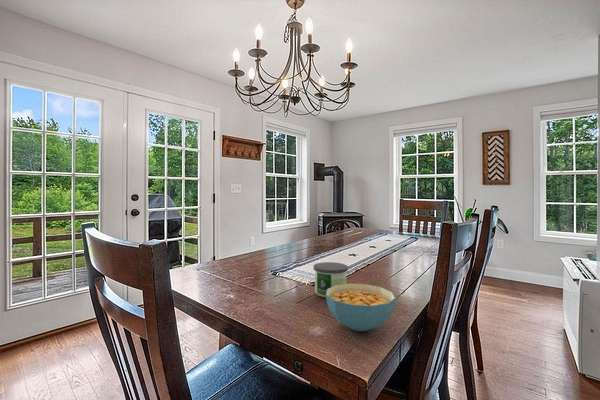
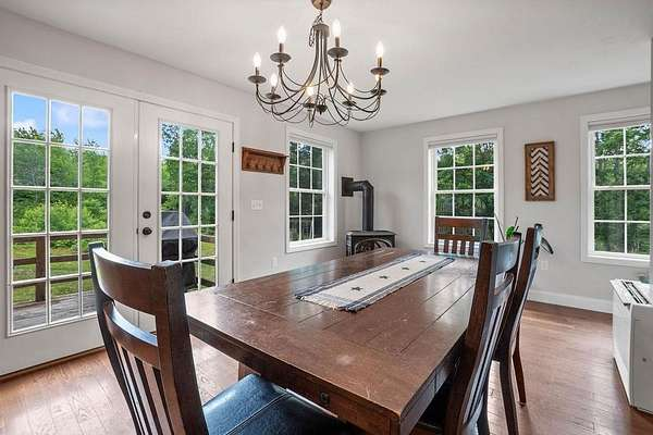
- cereal bowl (359, 310)
- candle (330, 279)
